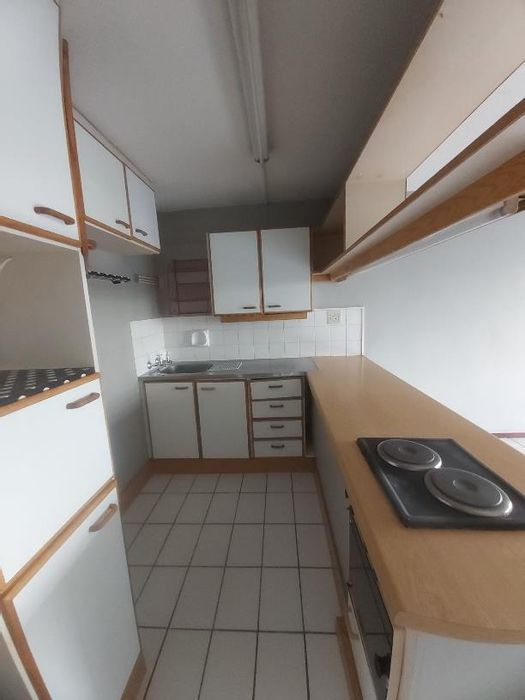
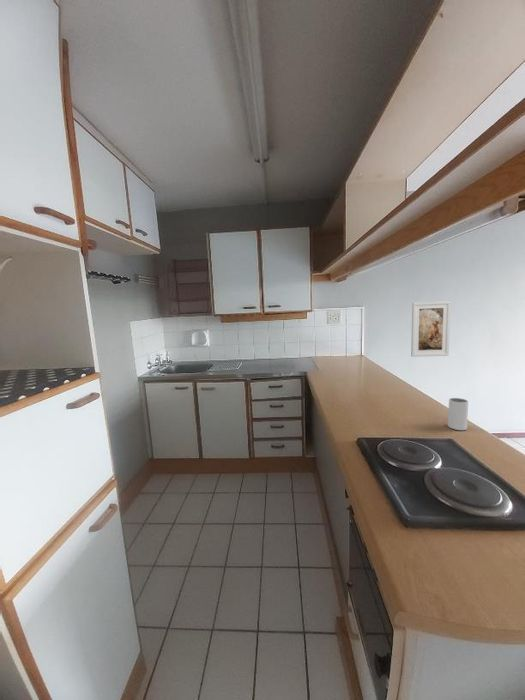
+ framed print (430, 329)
+ mug (456, 412)
